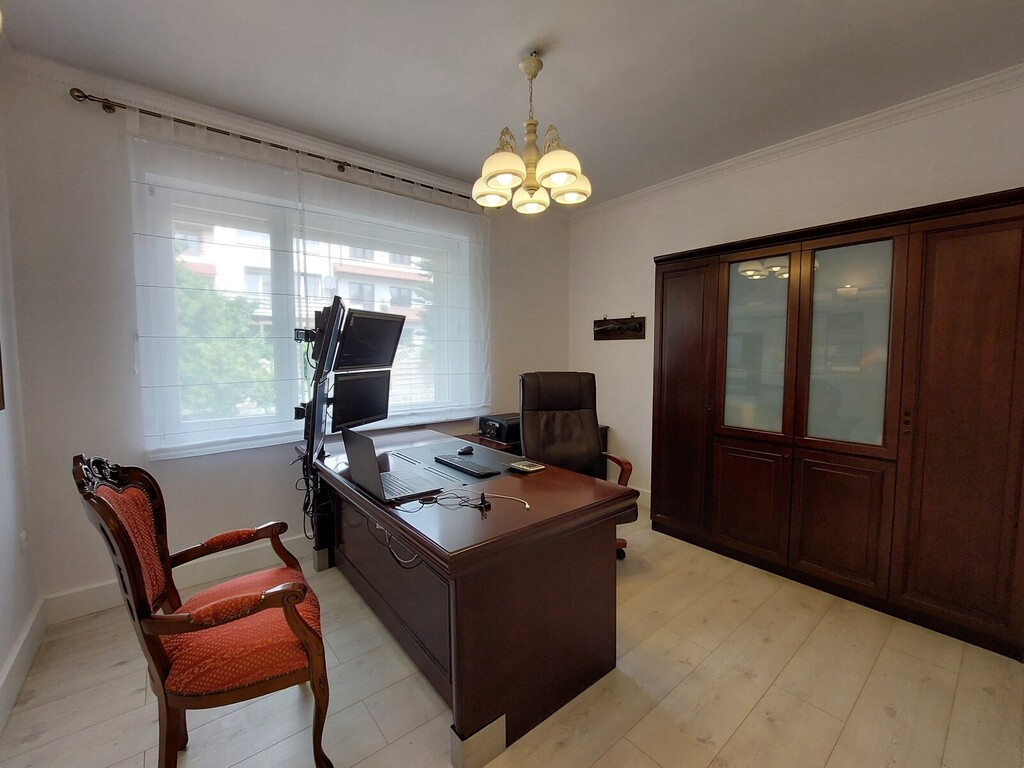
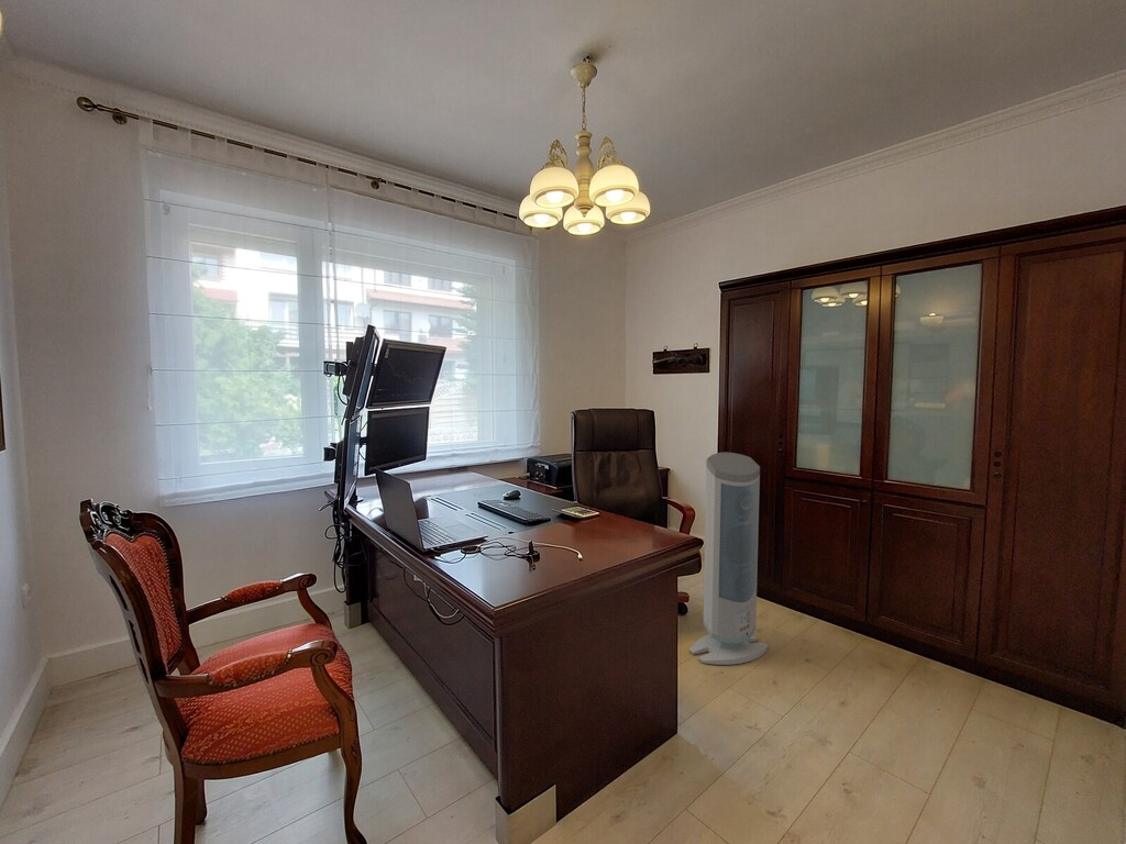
+ air purifier (730, 553)
